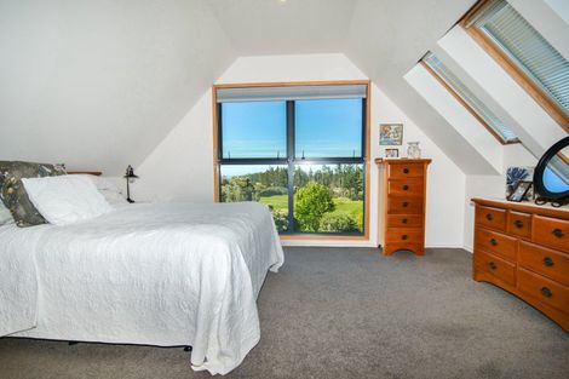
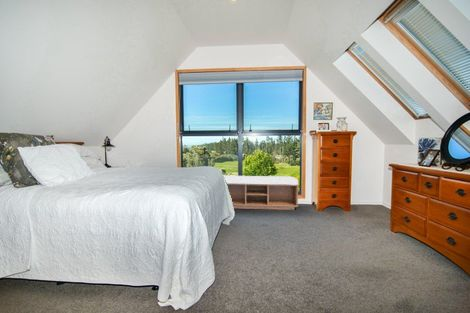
+ bench (256, 191)
